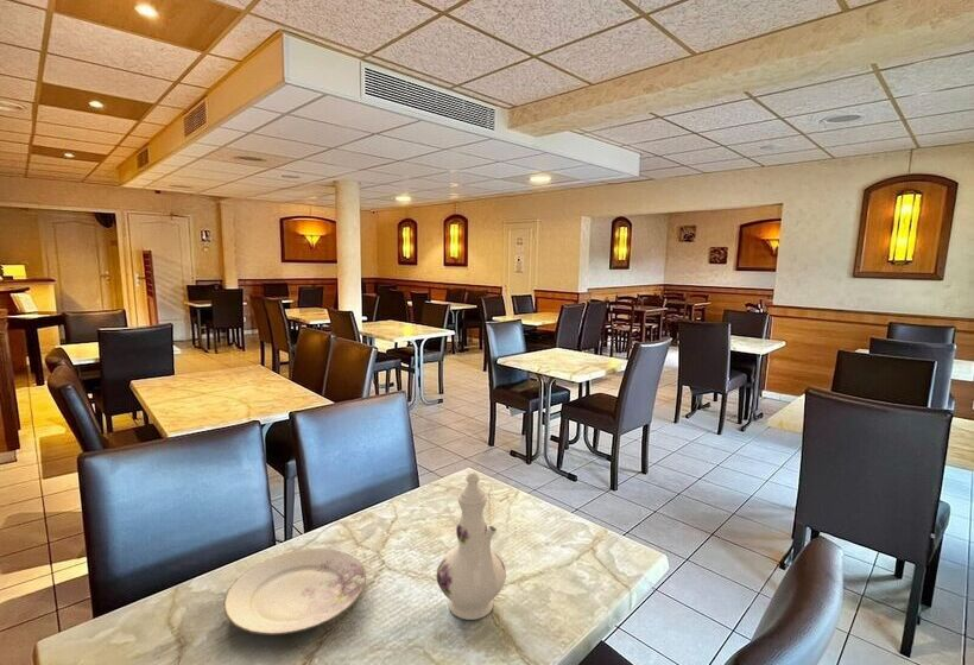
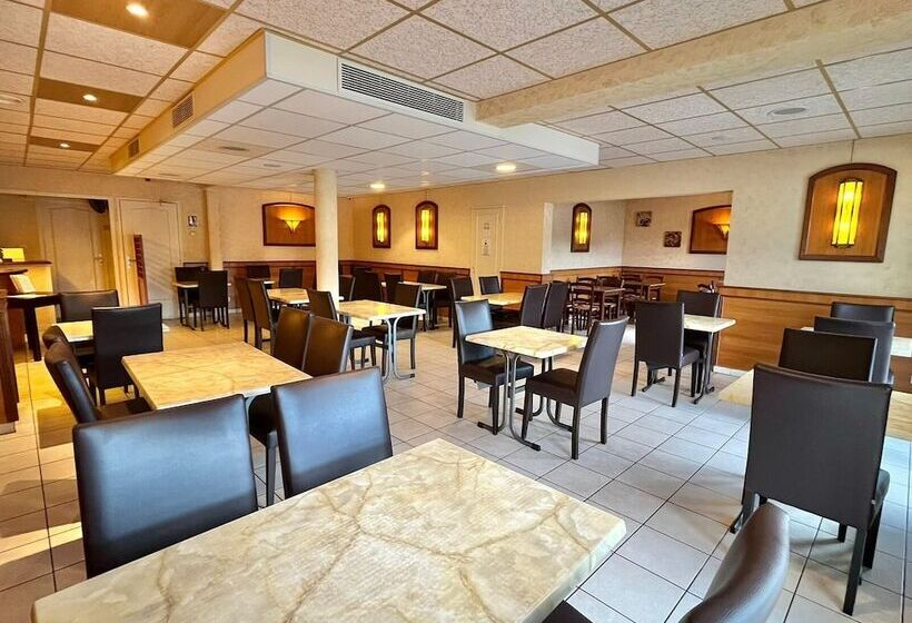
- plate (298, 591)
- chinaware (475, 544)
